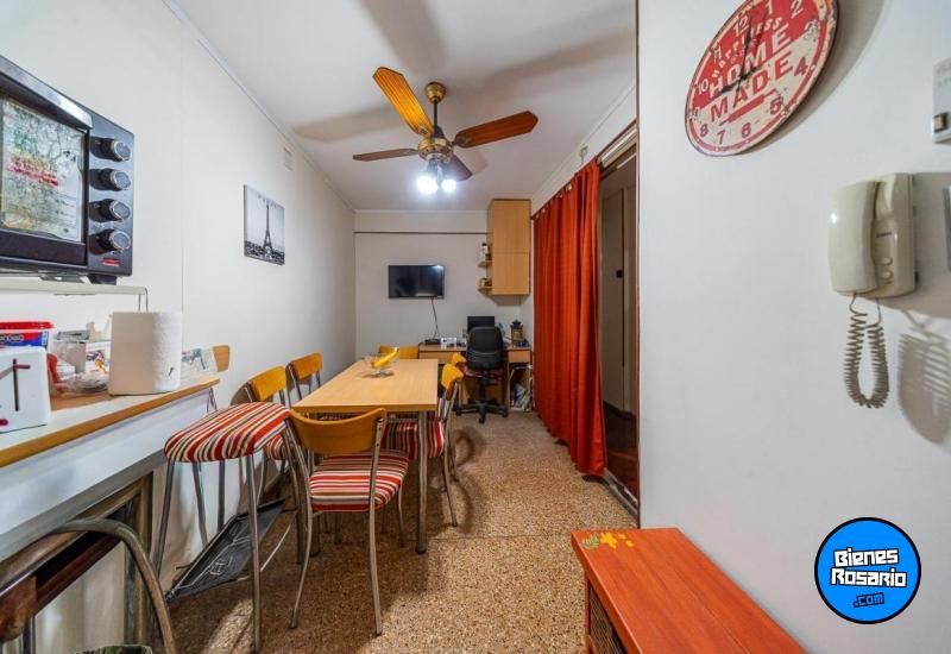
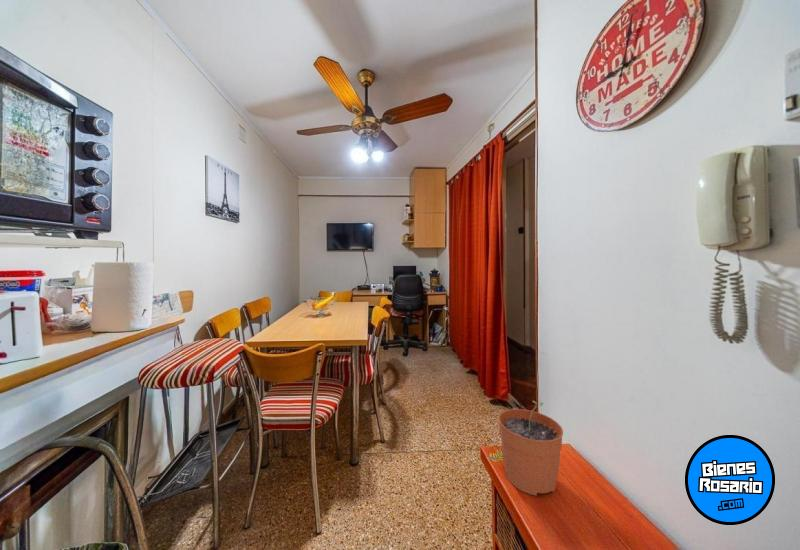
+ plant pot (529, 436)
